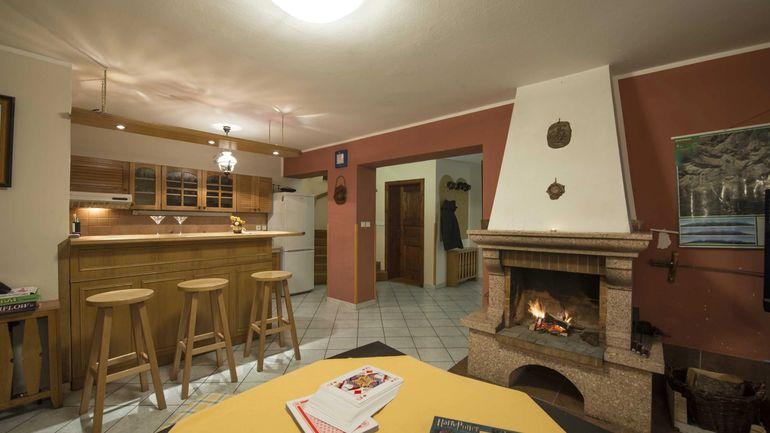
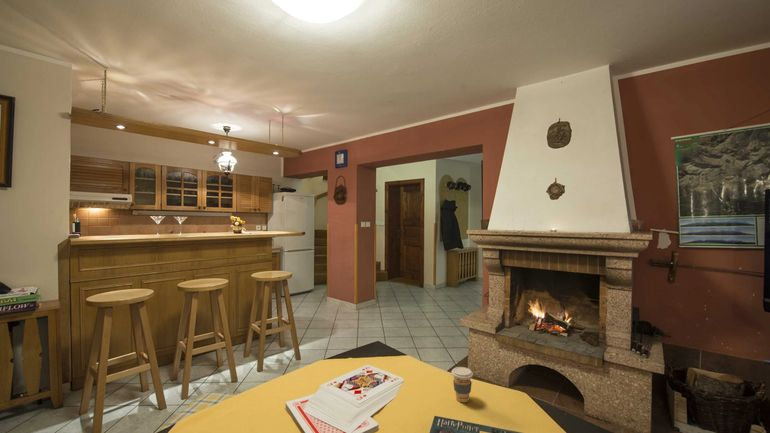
+ coffee cup (462, 384)
